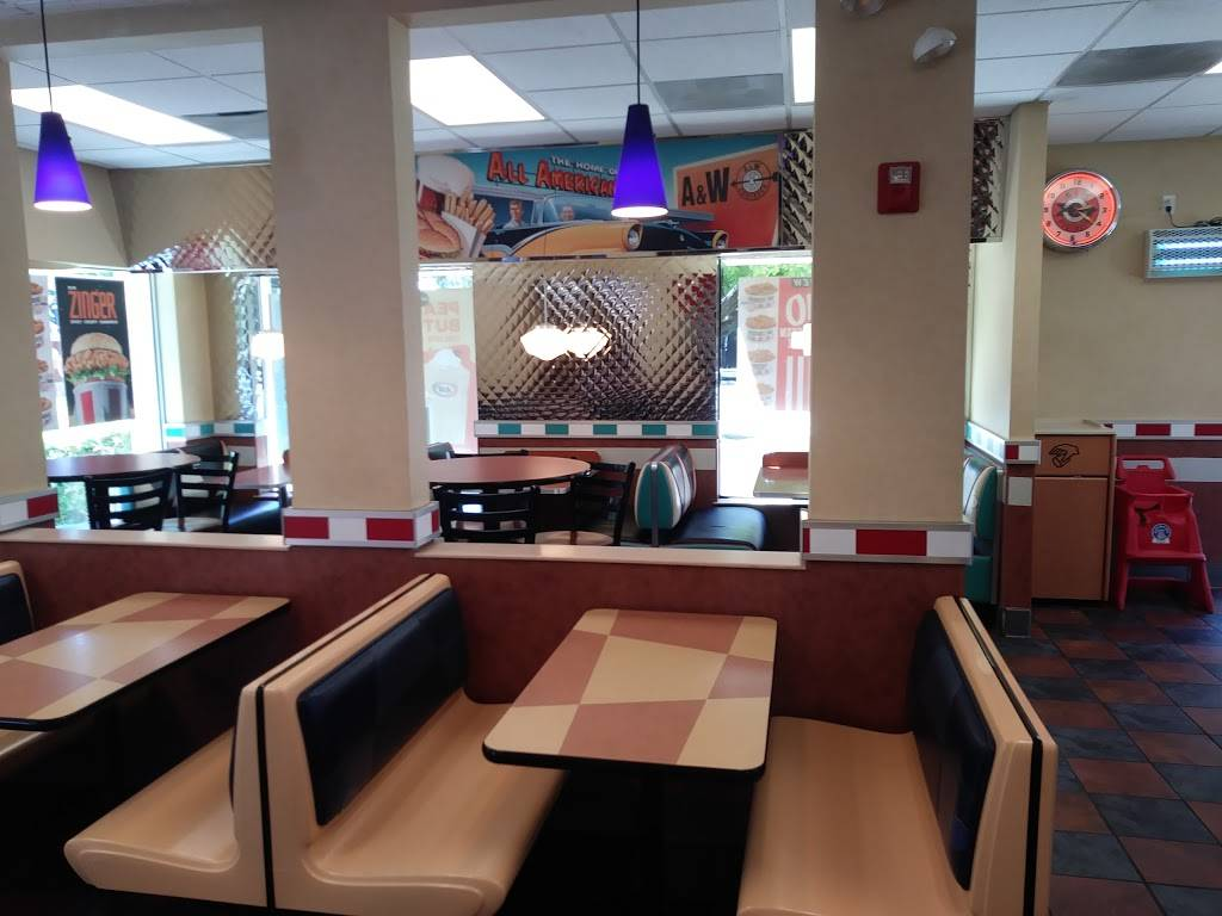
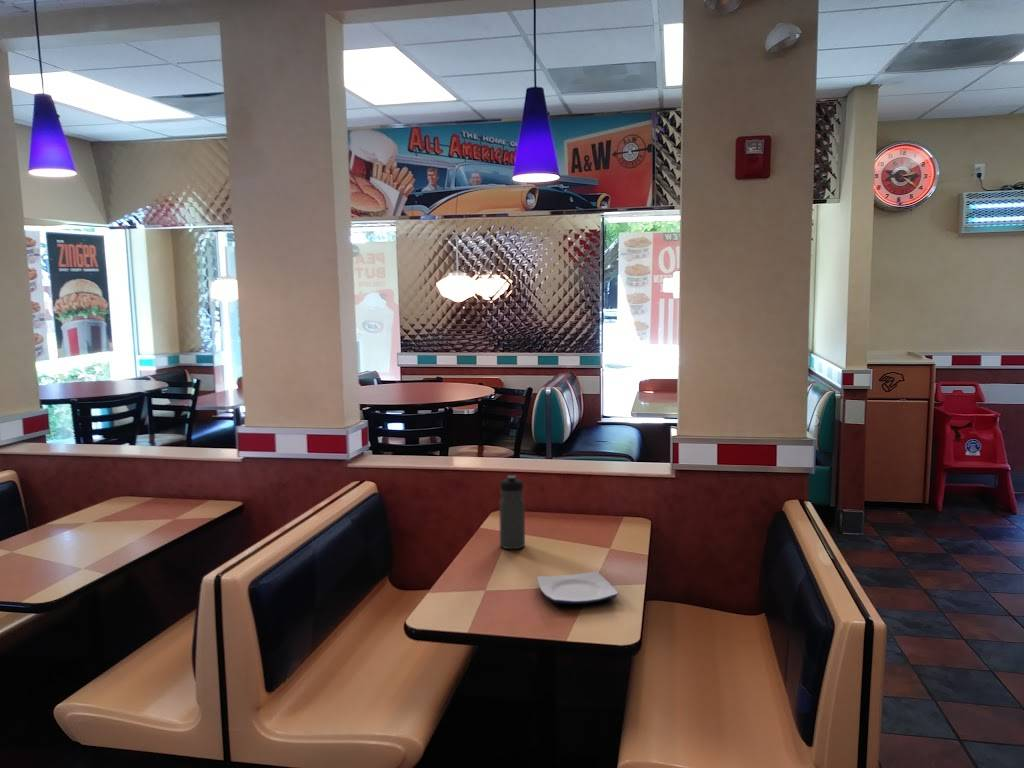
+ water bottle (512, 510)
+ plate (576, 589)
